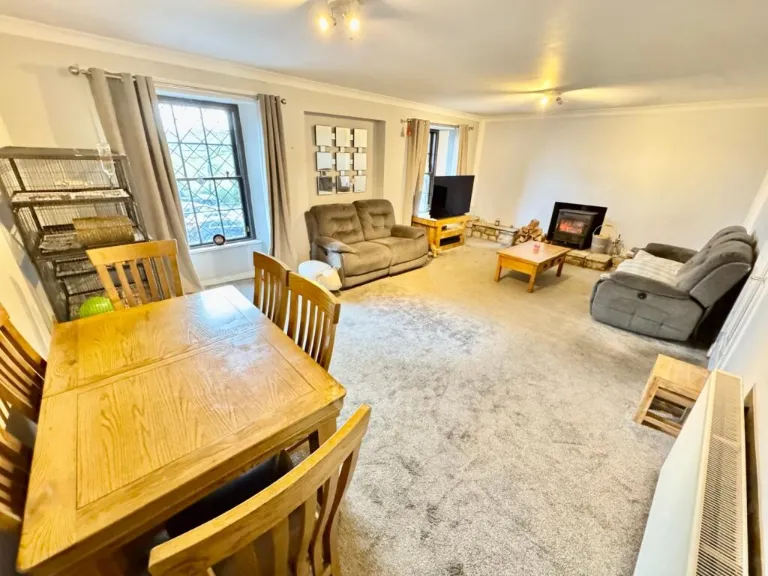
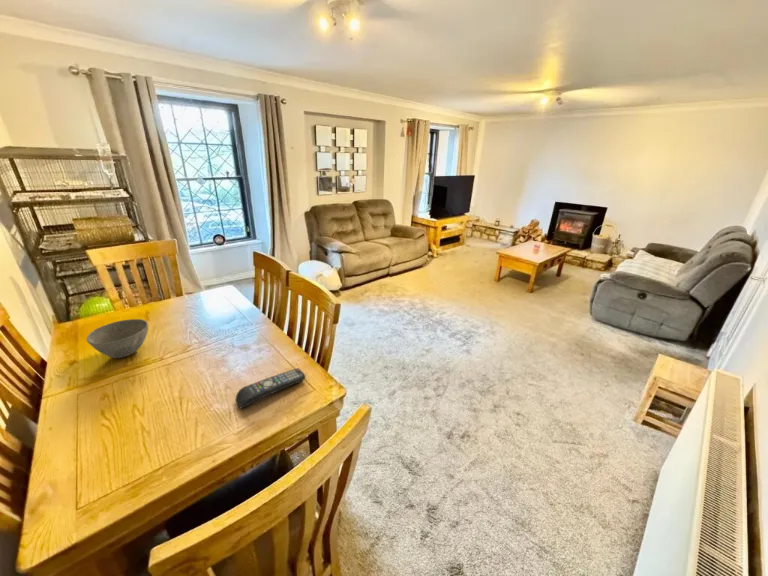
+ remote control (271, 385)
+ bowl (122, 341)
